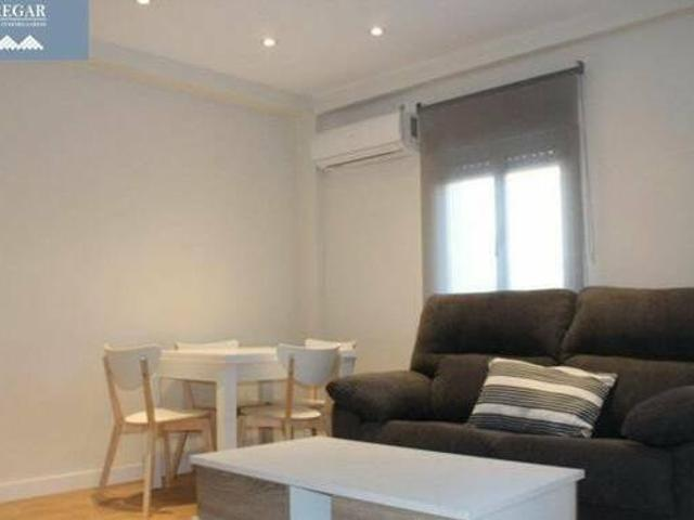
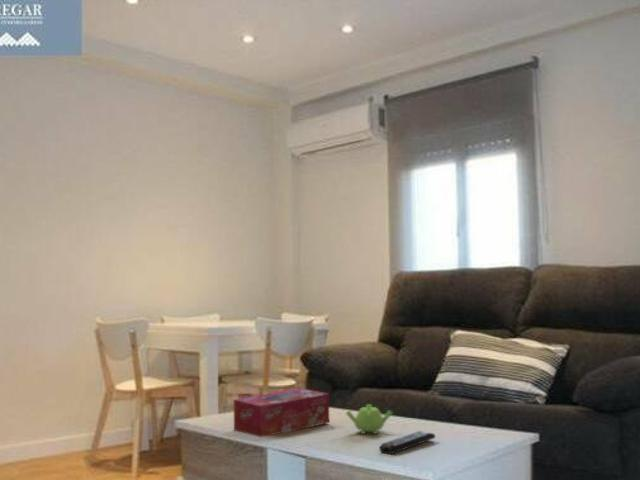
+ teapot (369, 417)
+ remote control (408, 441)
+ tissue box (282, 411)
